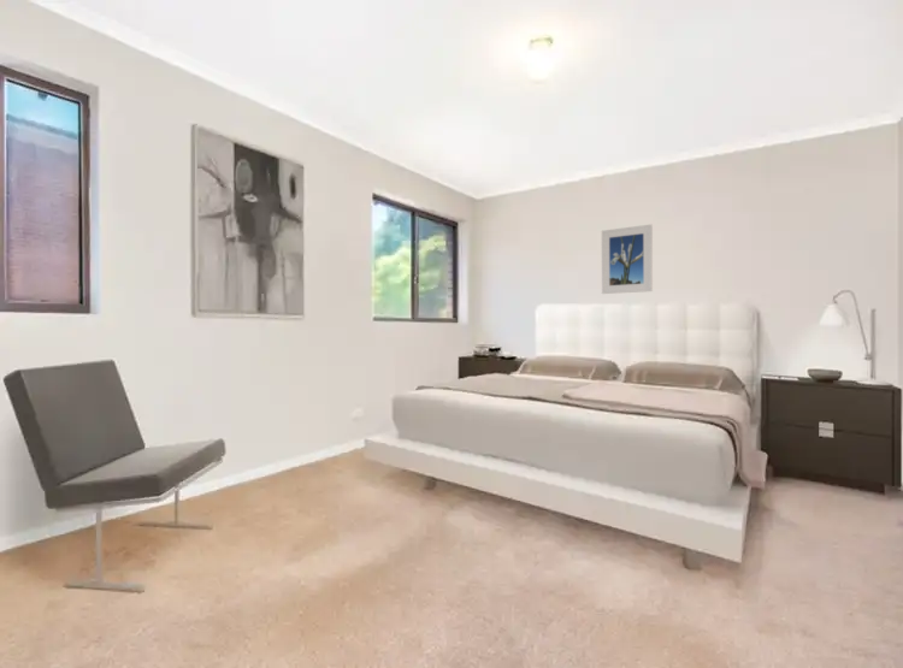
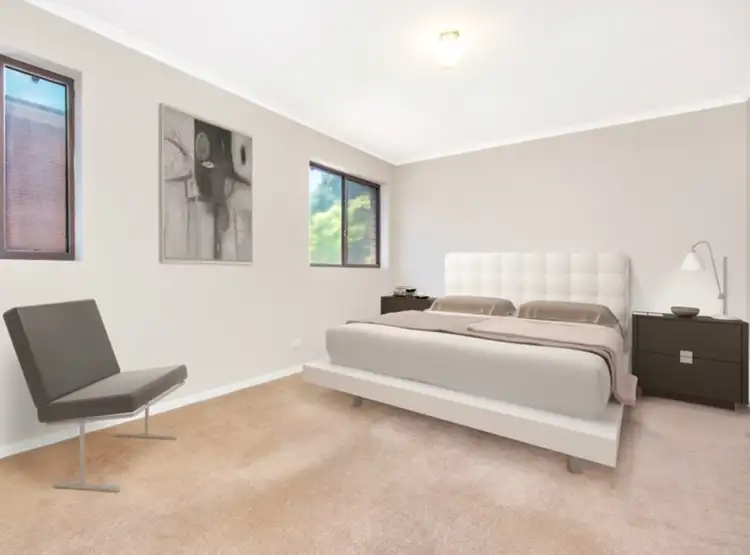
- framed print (626, 260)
